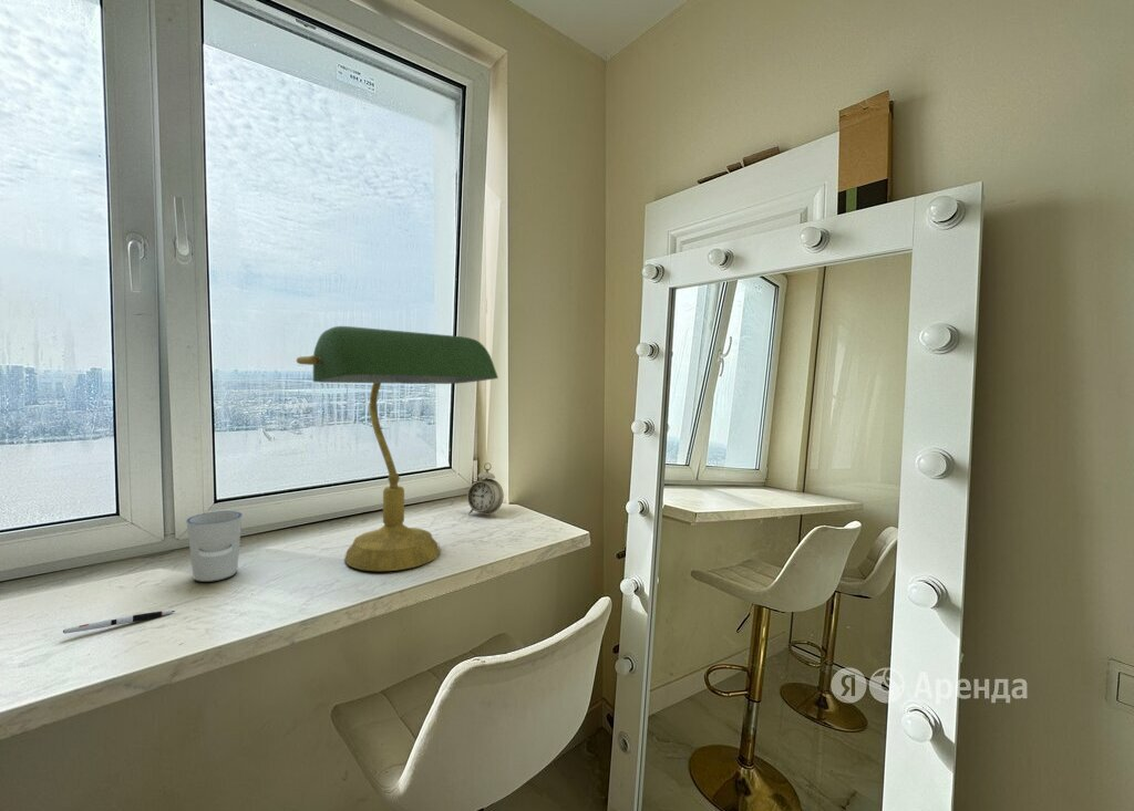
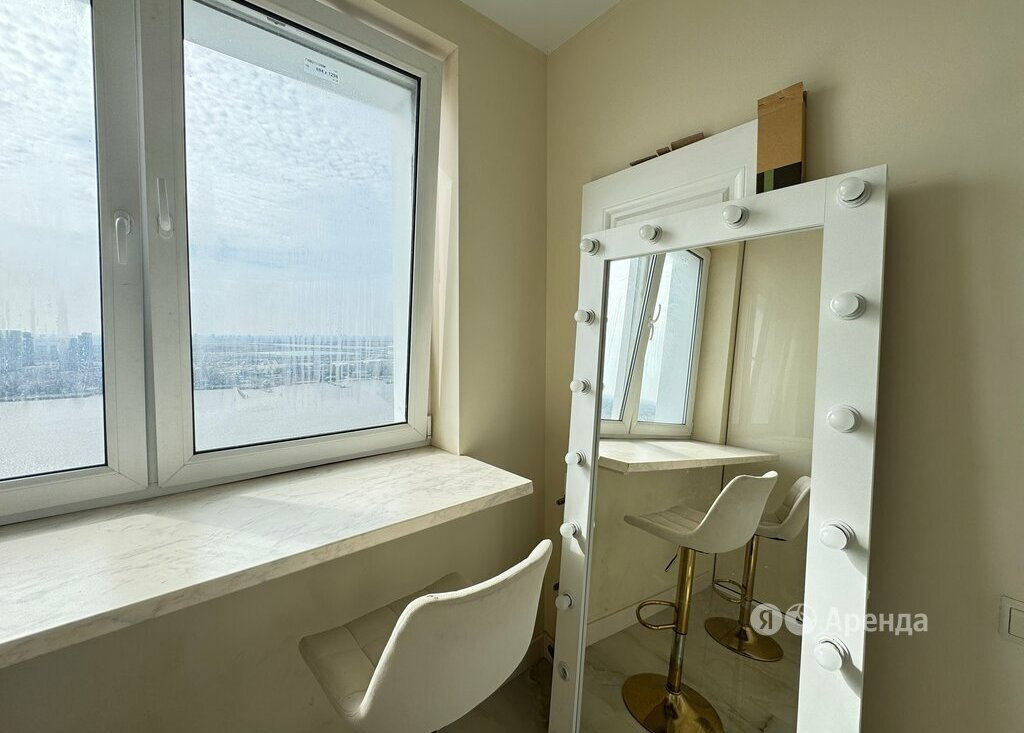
- pen (122, 620)
- desk lamp (389, 450)
- alarm clock (484, 488)
- cup (215, 547)
